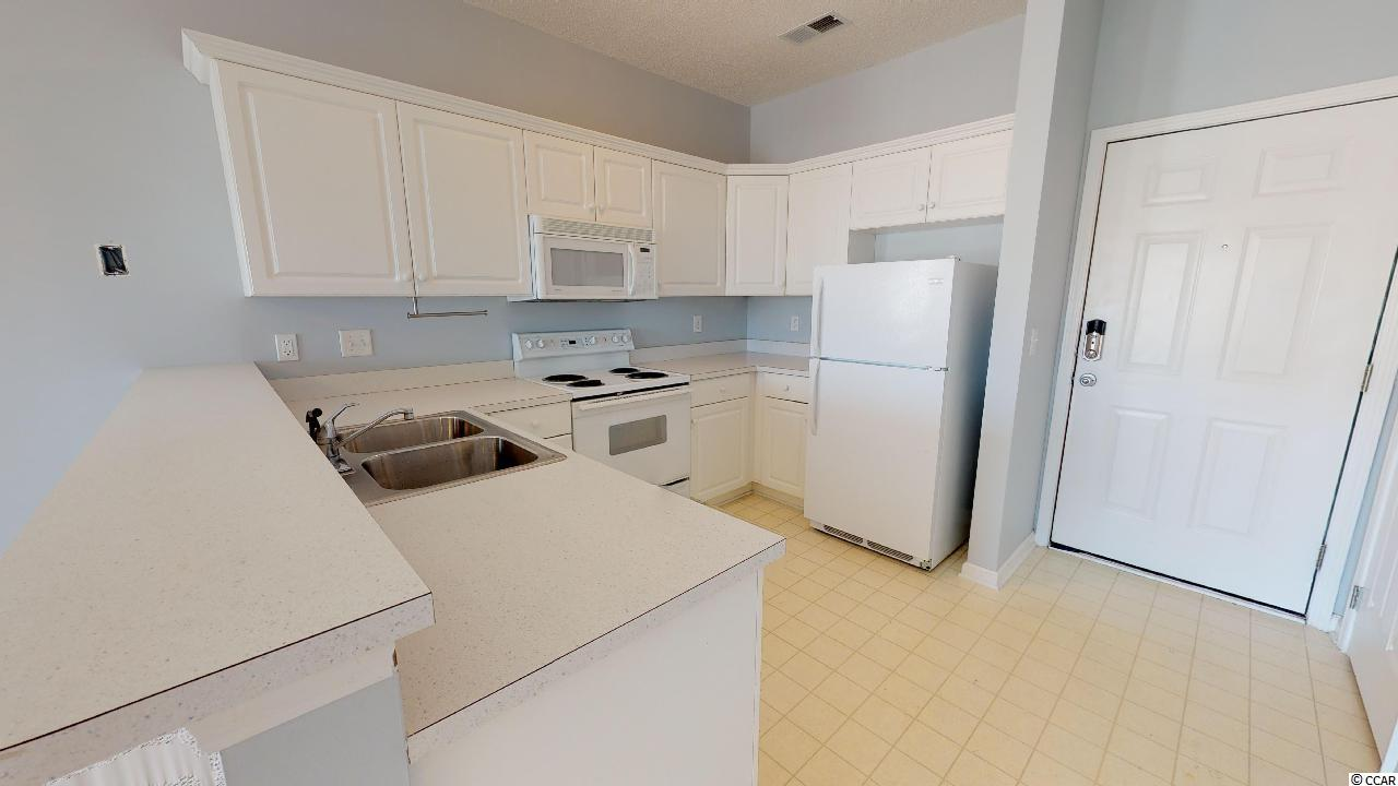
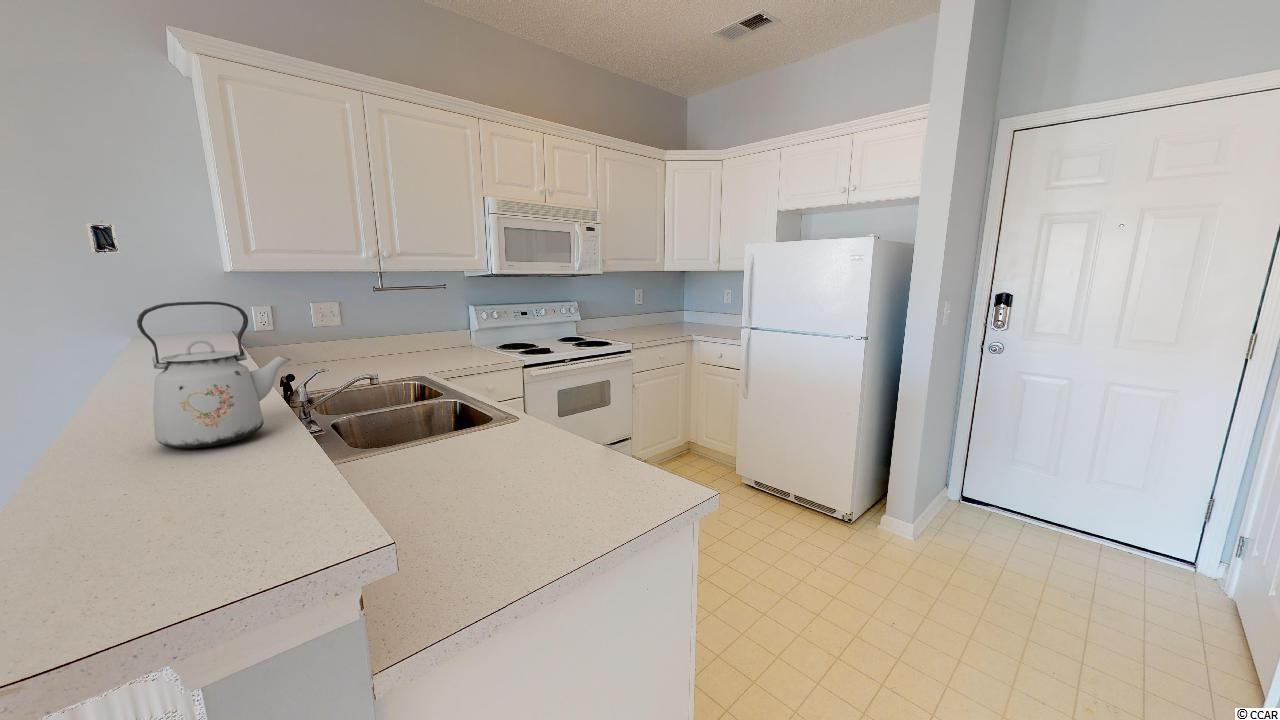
+ kettle (224, 370)
